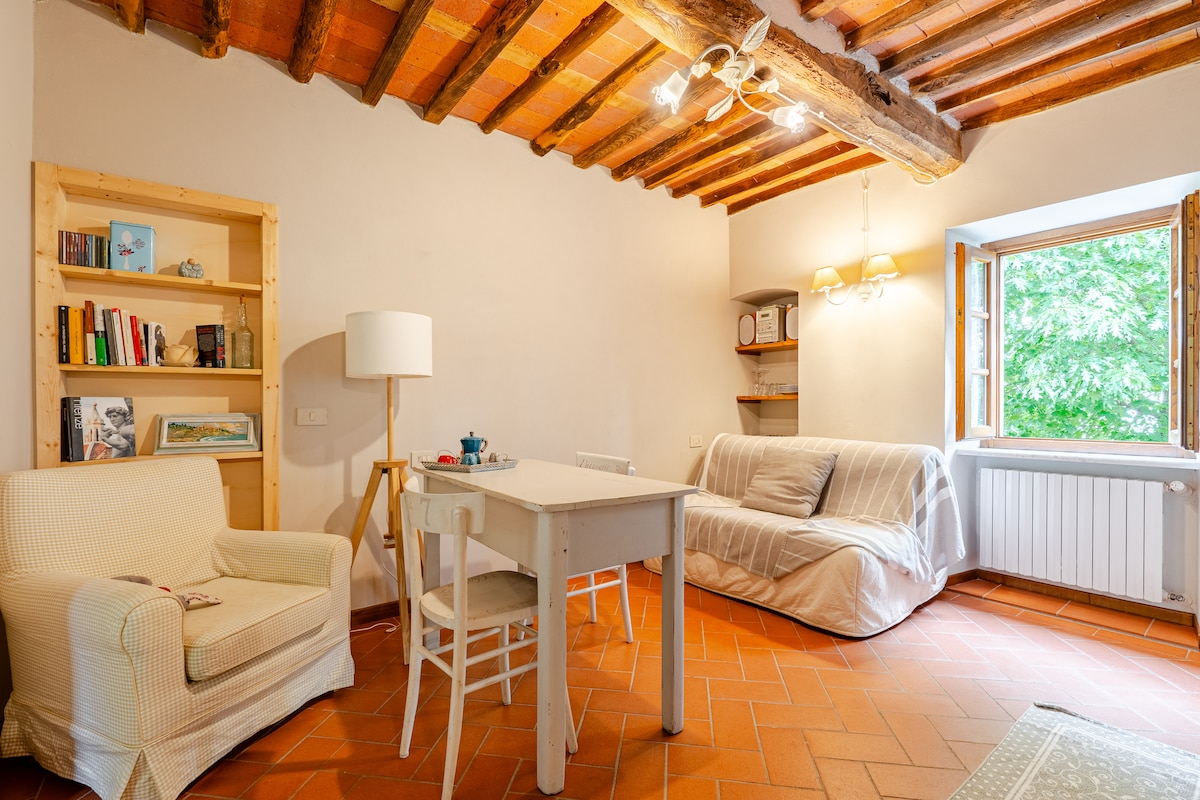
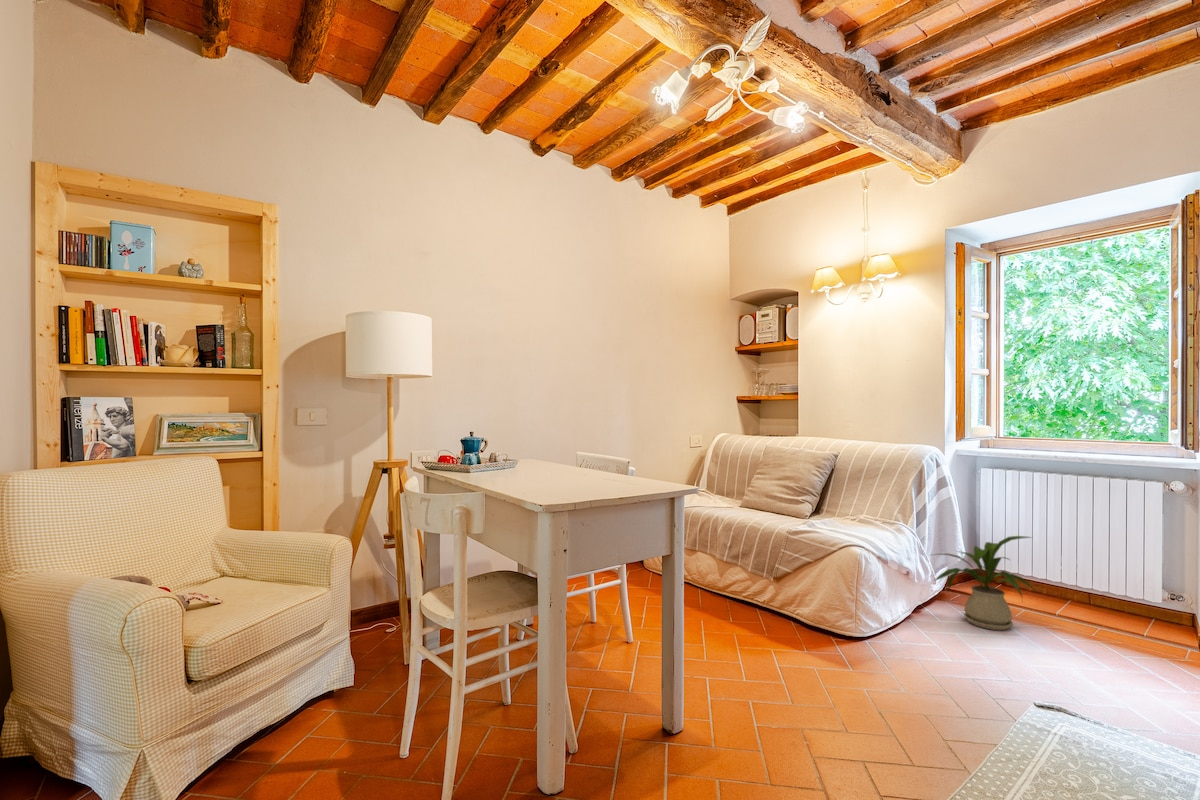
+ house plant (978, 575)
